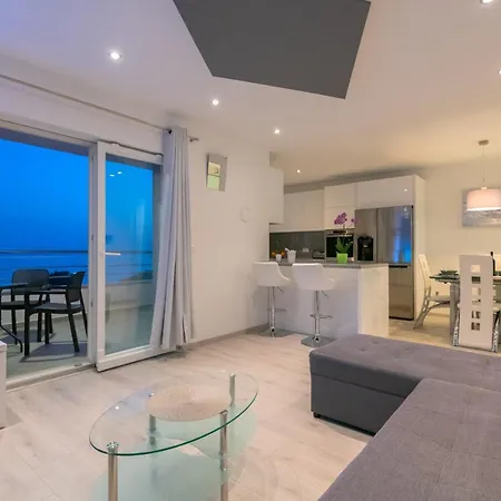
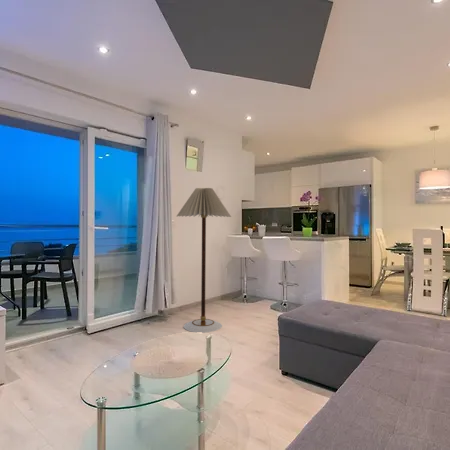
+ floor lamp (203, 257)
